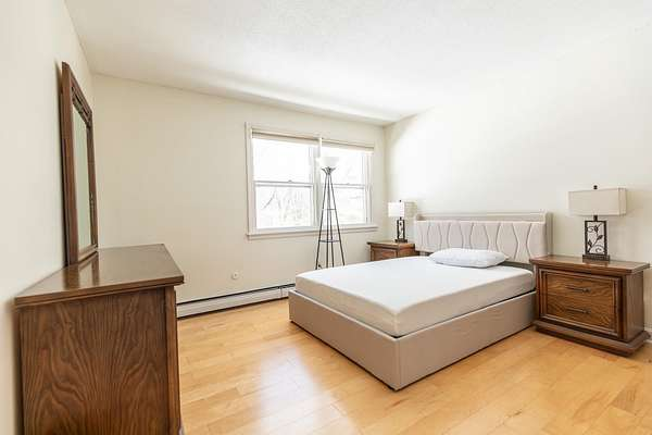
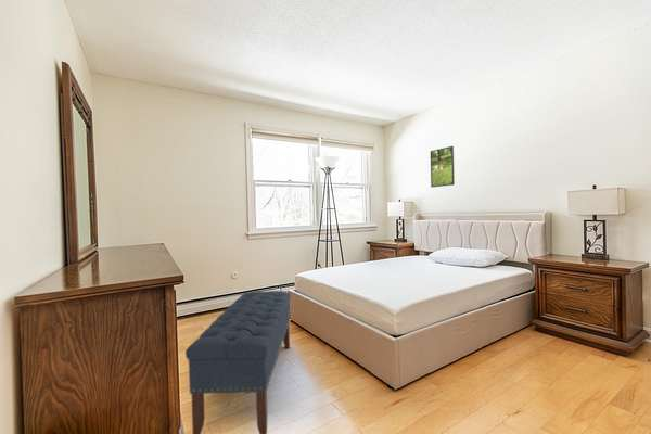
+ bench (252, 344)
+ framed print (442, 167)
